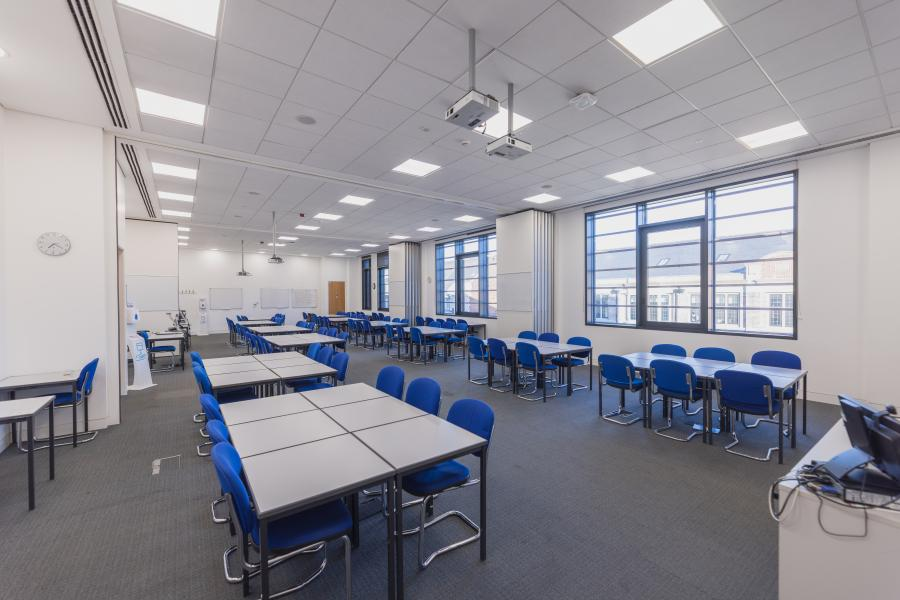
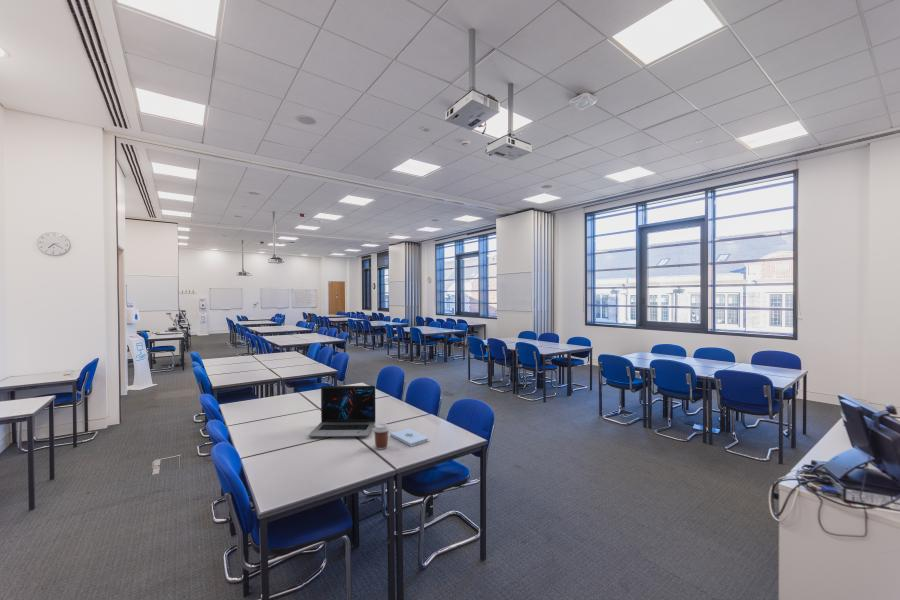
+ notepad (409, 436)
+ coffee cup (381, 436)
+ laptop (343, 410)
